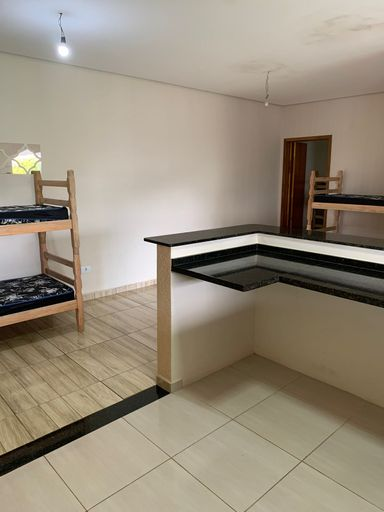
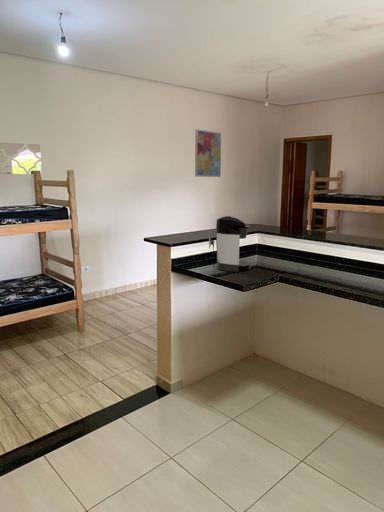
+ coffee maker (231, 244)
+ wall art (208, 154)
